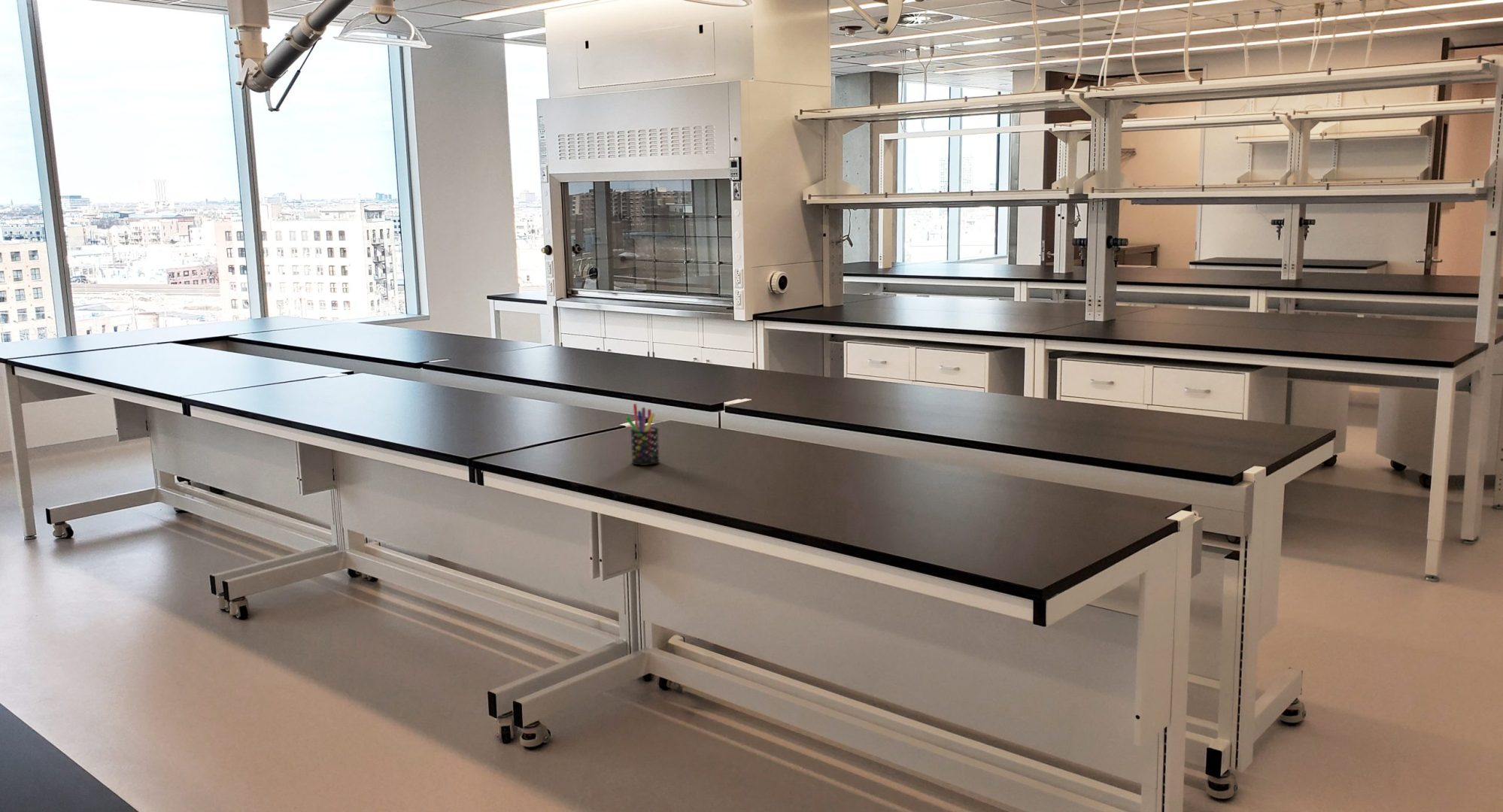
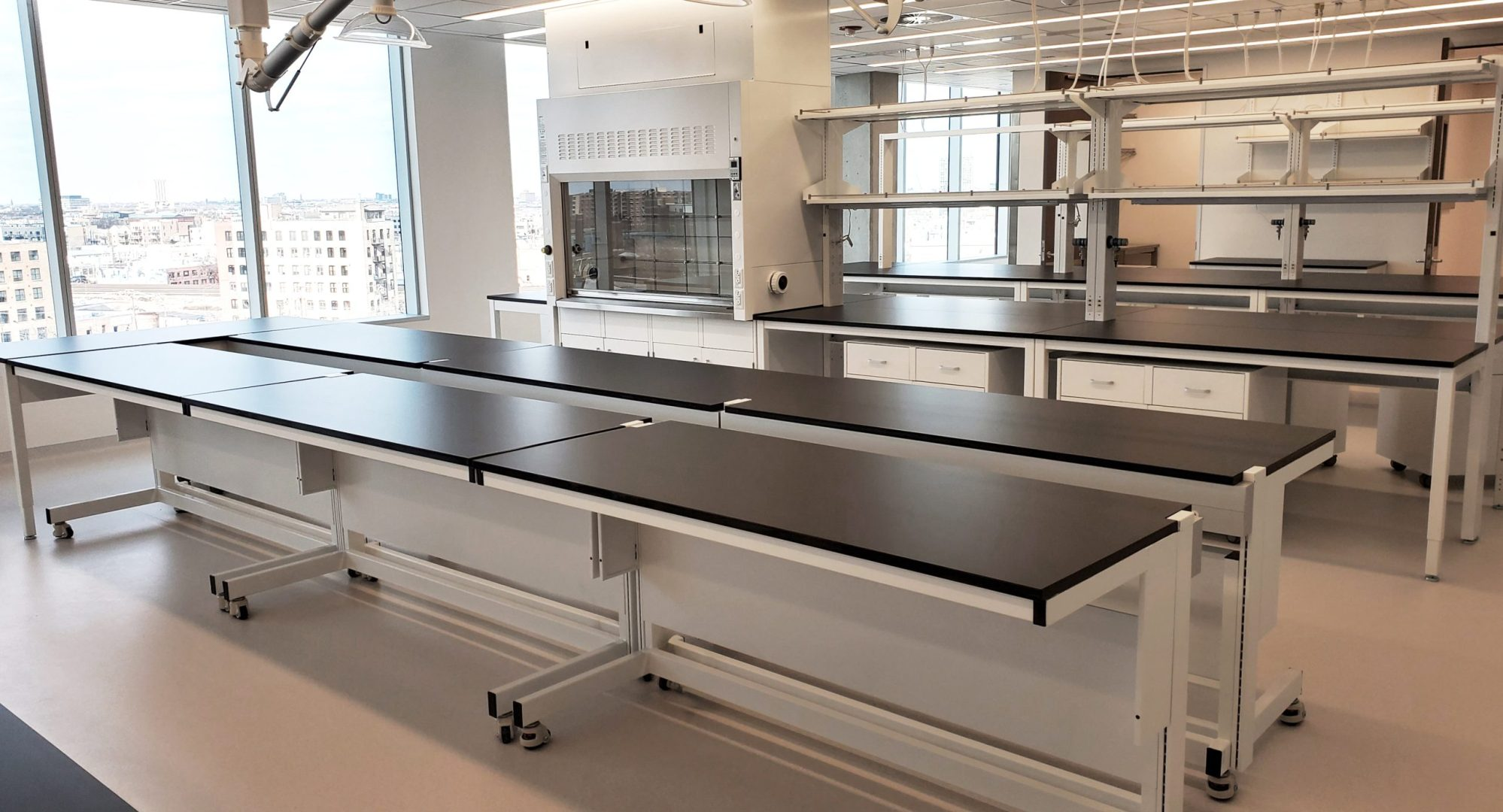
- pen holder (641, 434)
